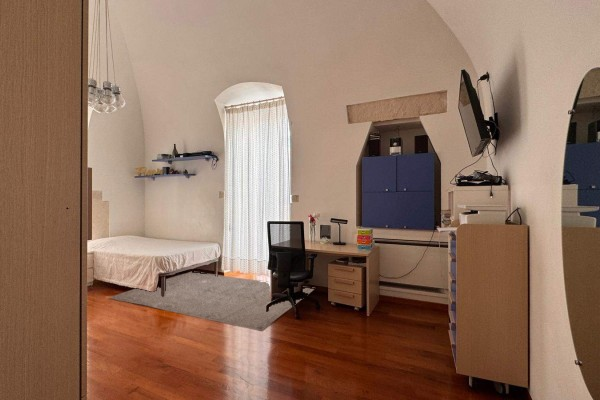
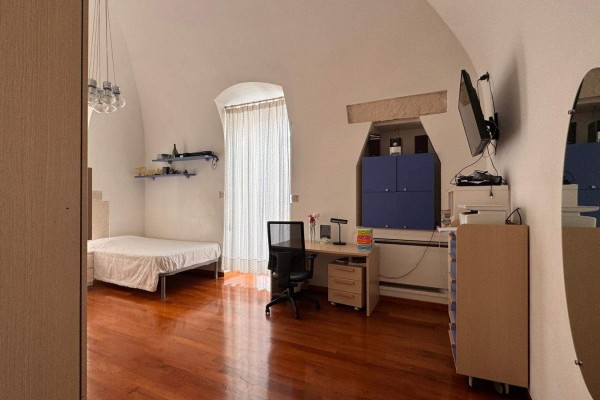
- rug (217, 292)
